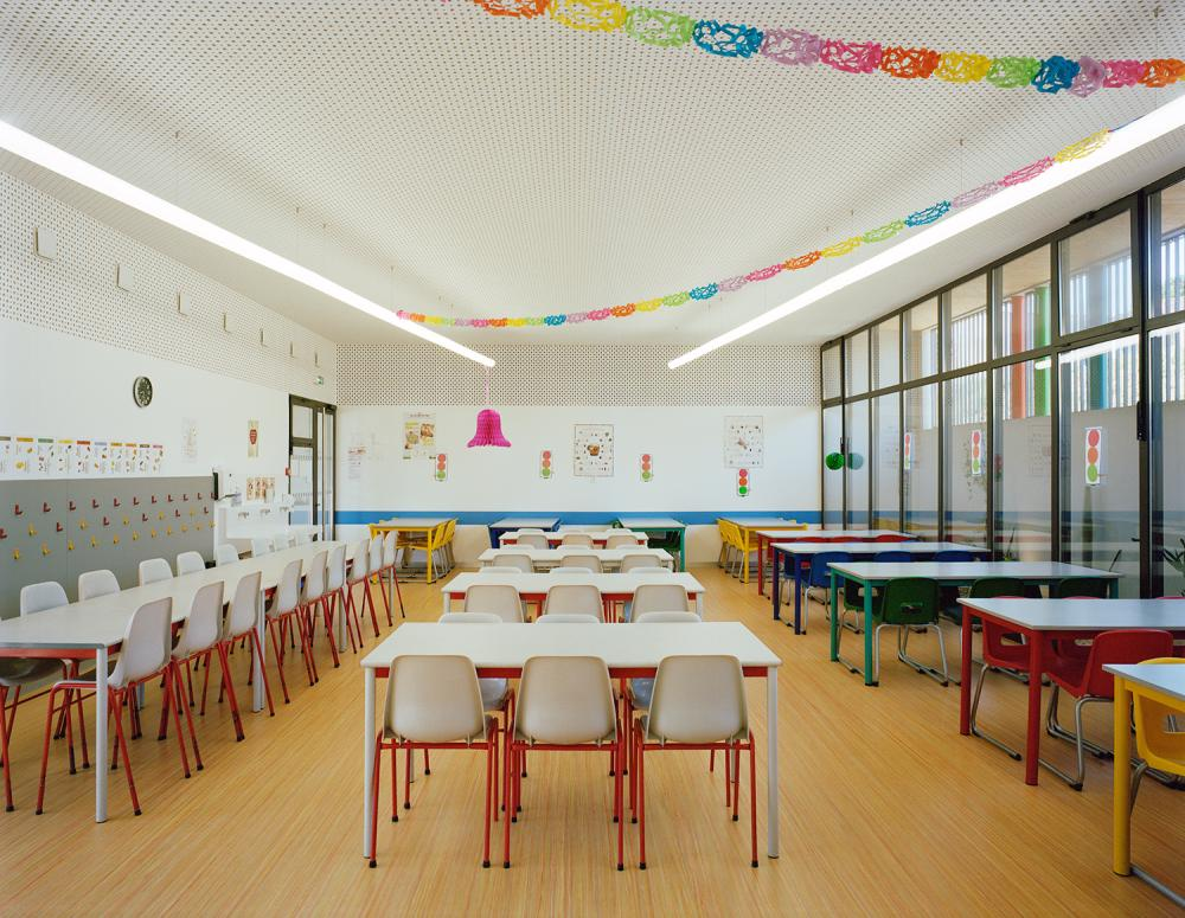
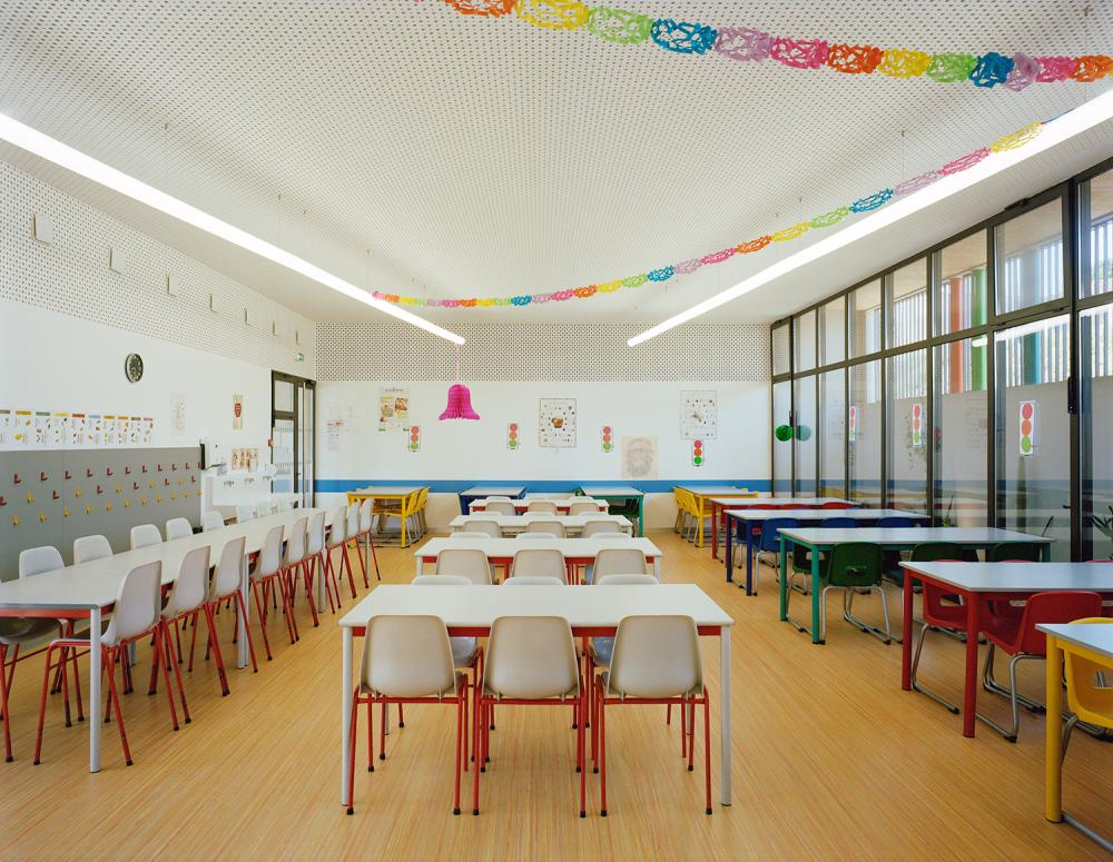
+ wall art (639, 457)
